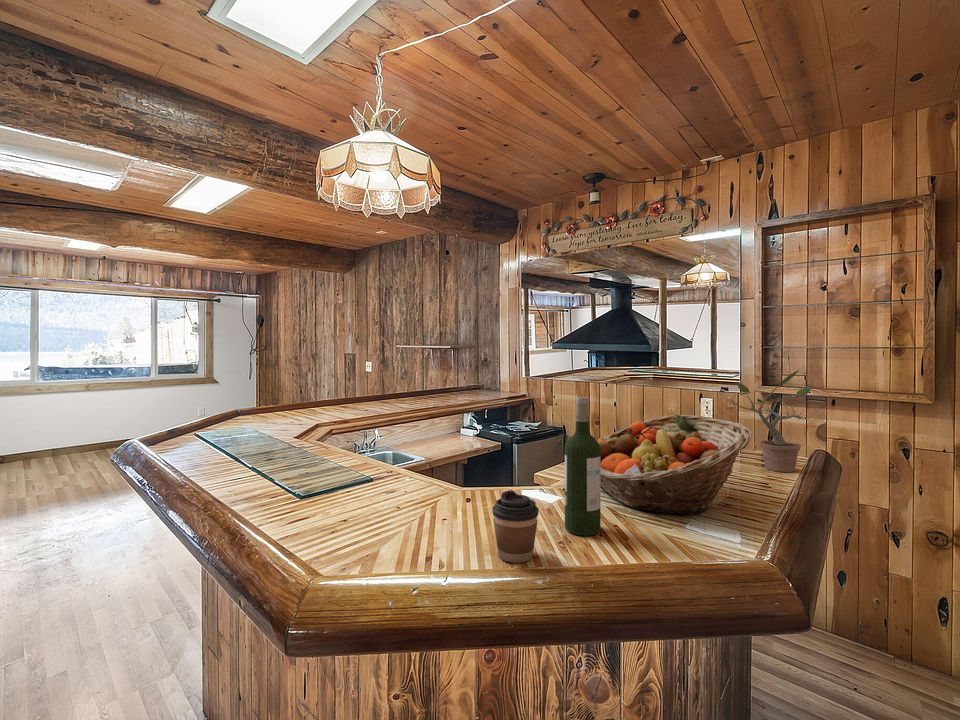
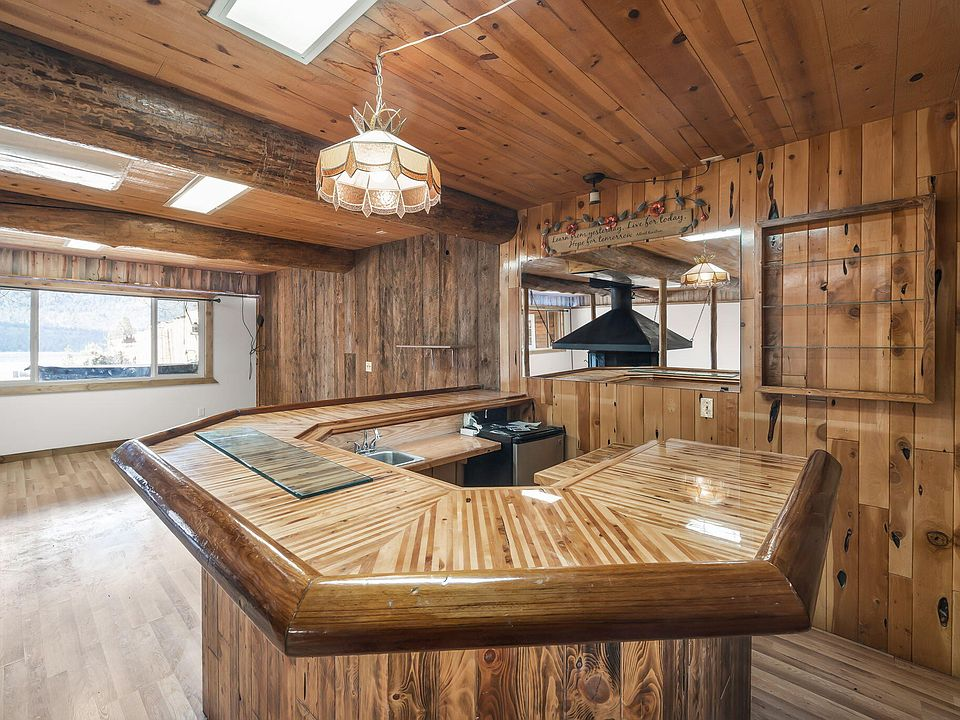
- coffee cup (515, 524)
- fruit basket (660, 456)
- potted plant (769, 417)
- wine bottle (582, 463)
